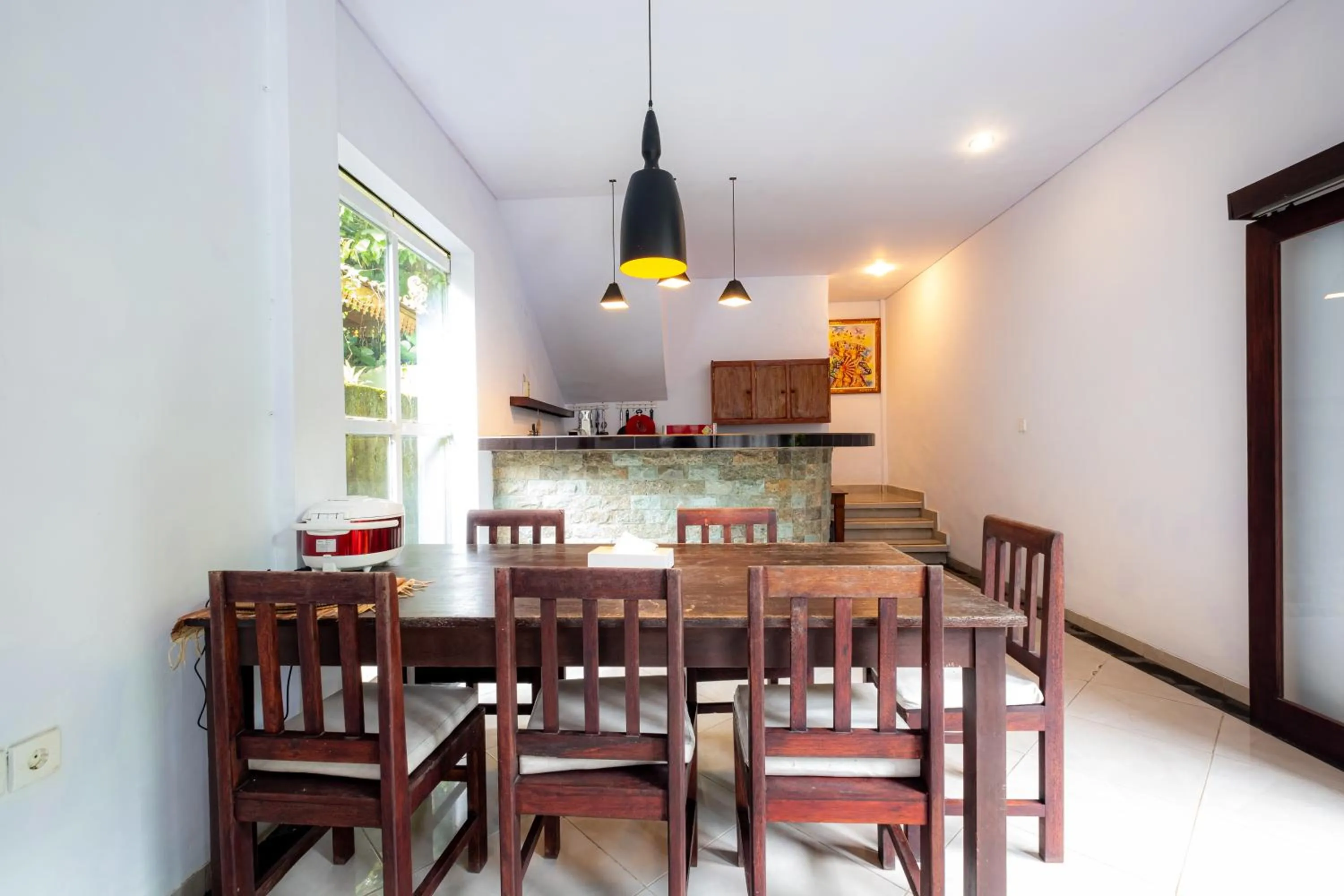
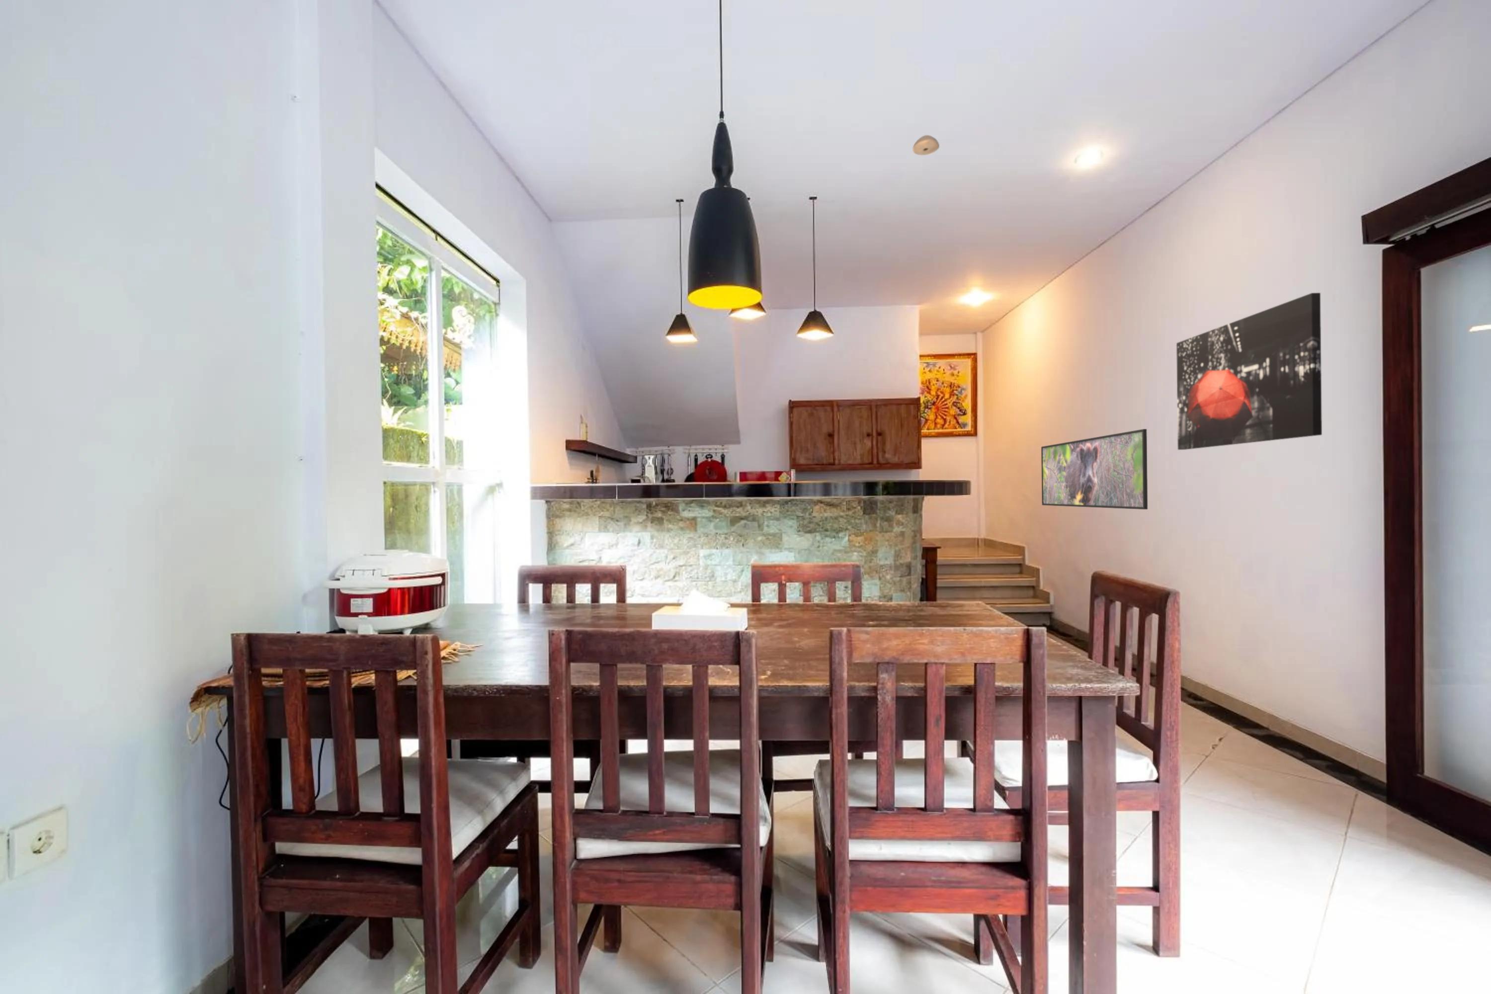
+ wall art (1238, 383)
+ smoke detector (925, 143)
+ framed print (1086, 473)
